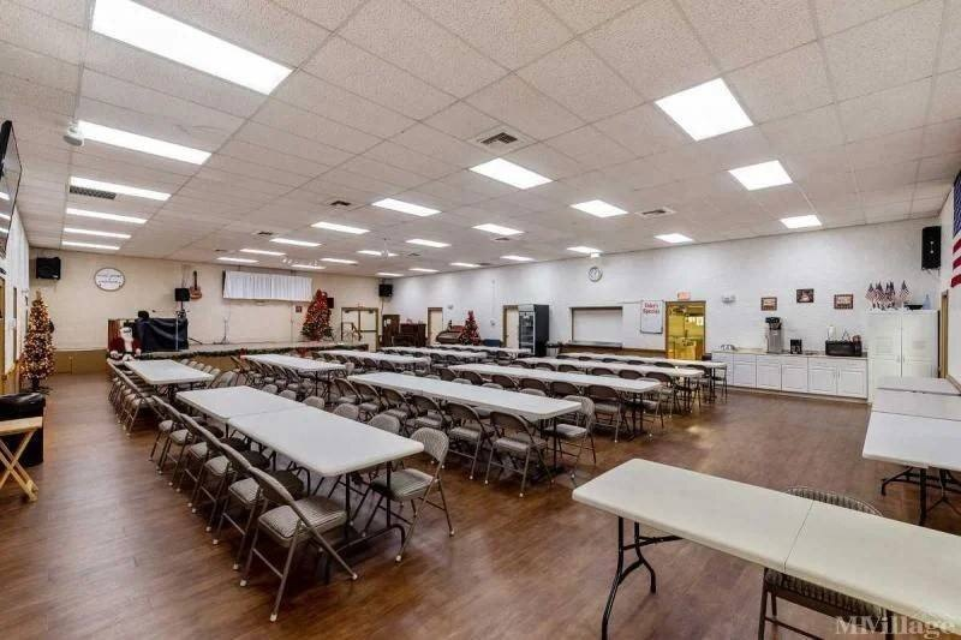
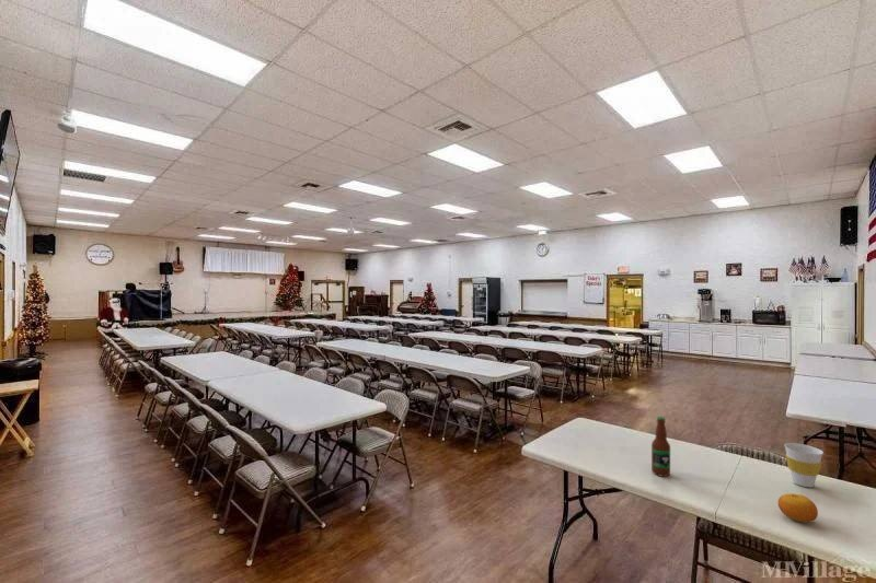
+ fruit (797, 506)
+ bottle (660, 445)
+ cup (803, 466)
